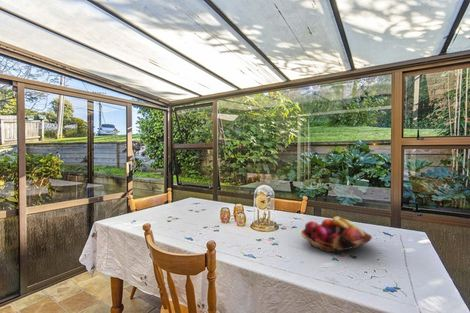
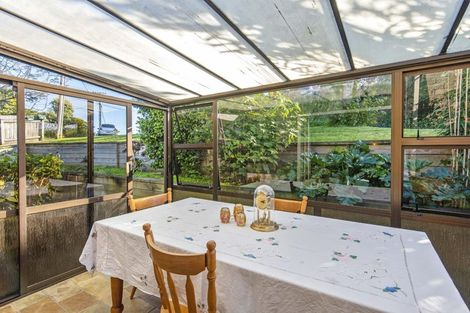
- fruit basket (335, 232)
